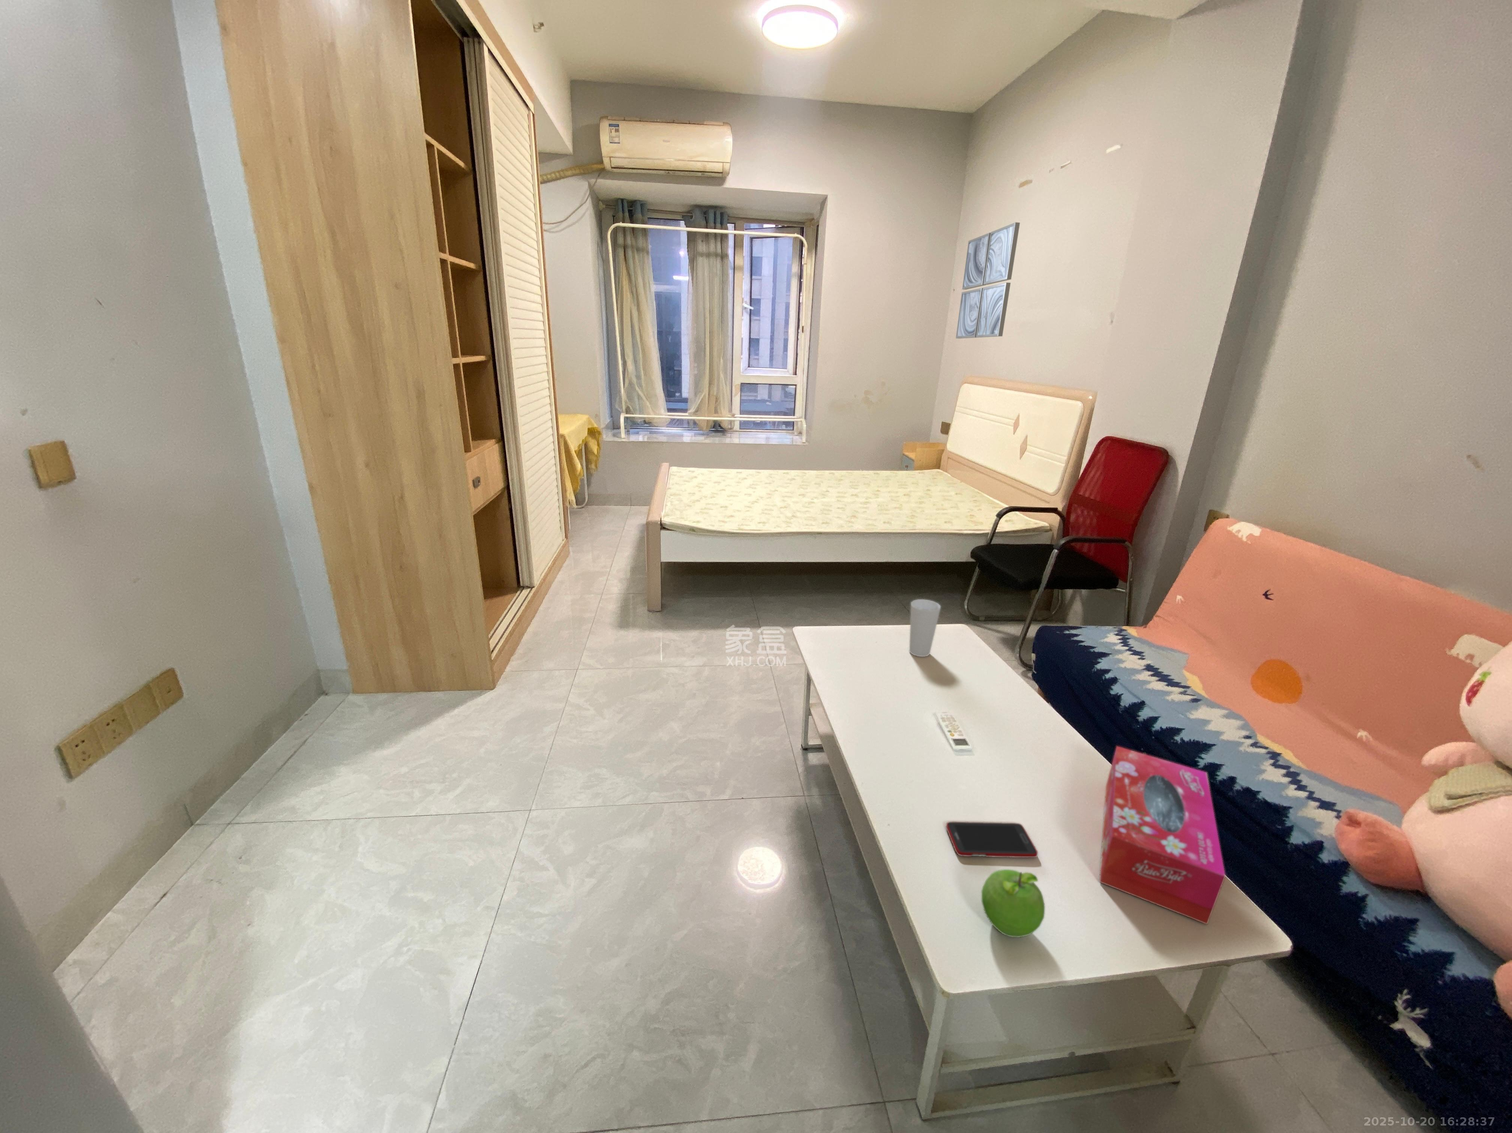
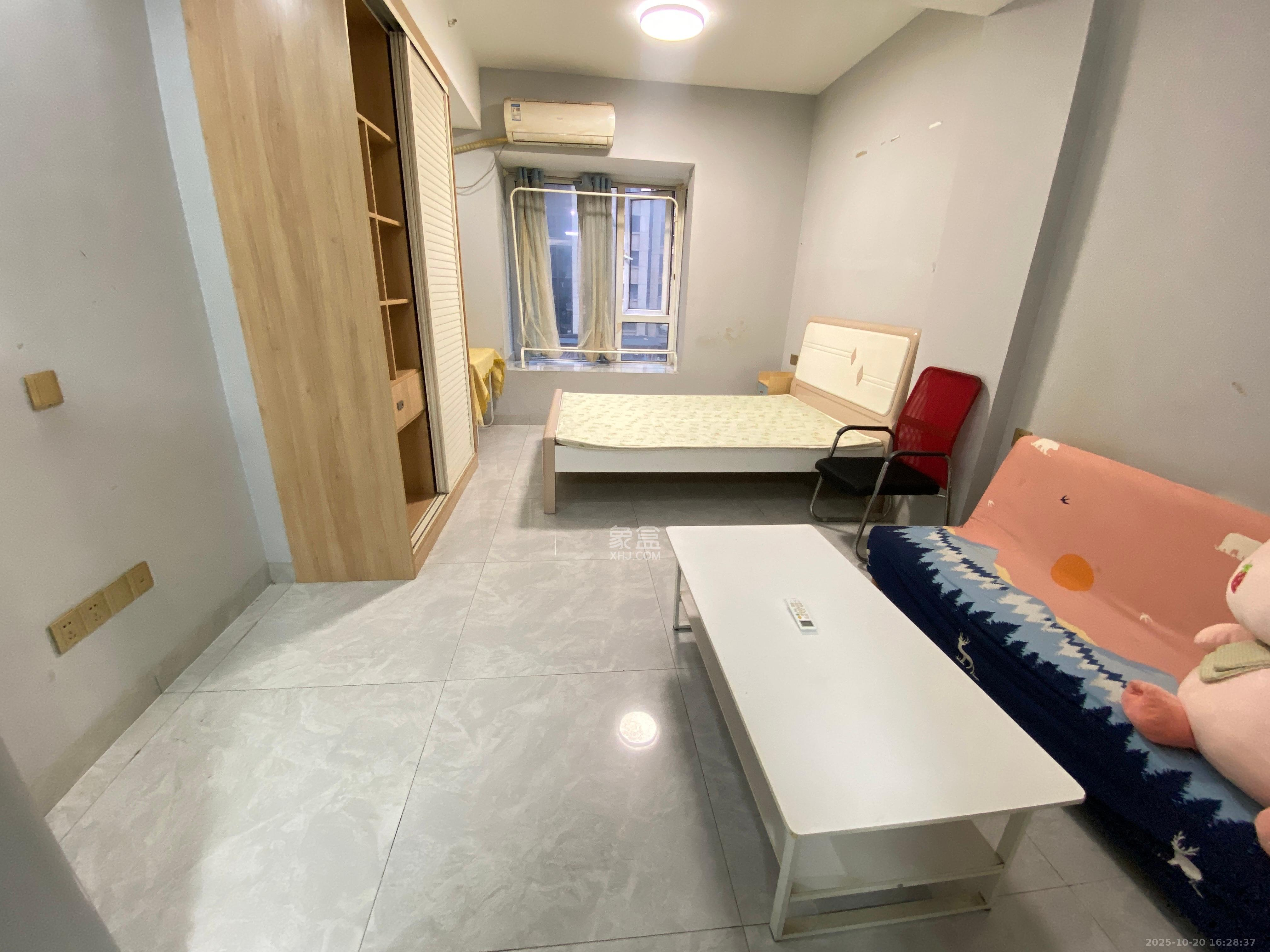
- cell phone (991, 839)
- wall art (985, 287)
- fruit (1012, 901)
- cup (923, 628)
- tissue box (1156, 824)
